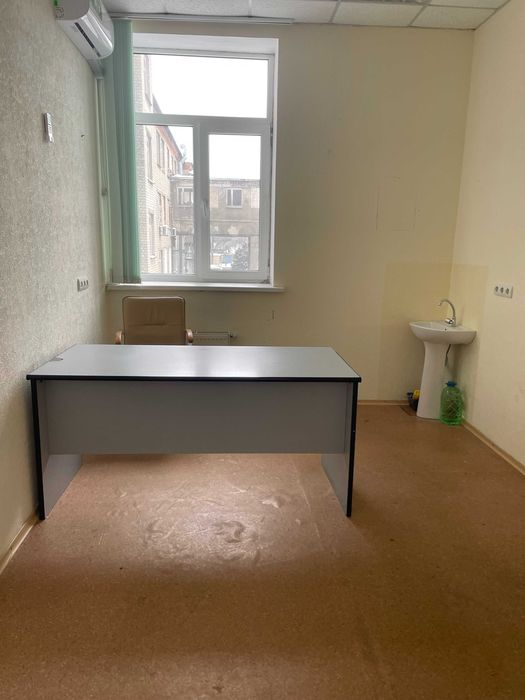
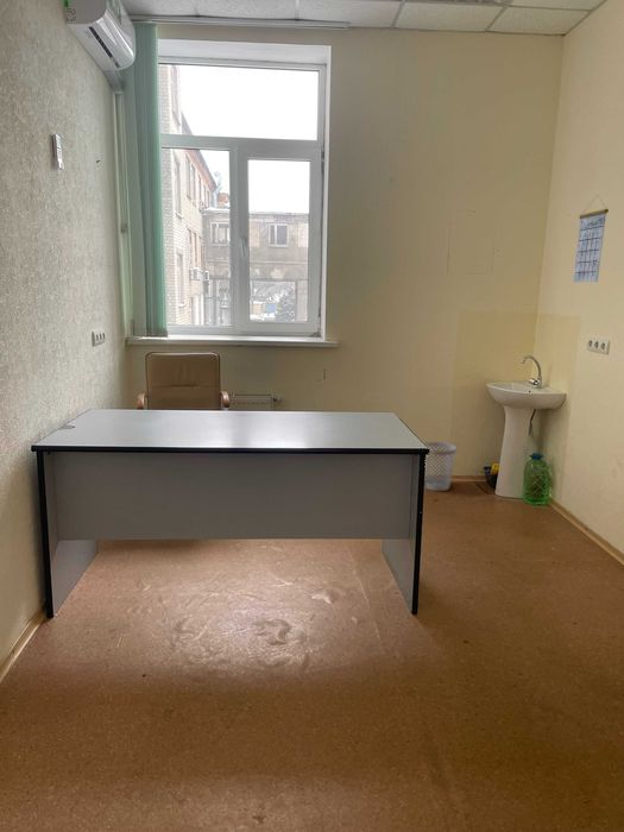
+ wastebasket (436, 466)
+ calendar (590, 239)
